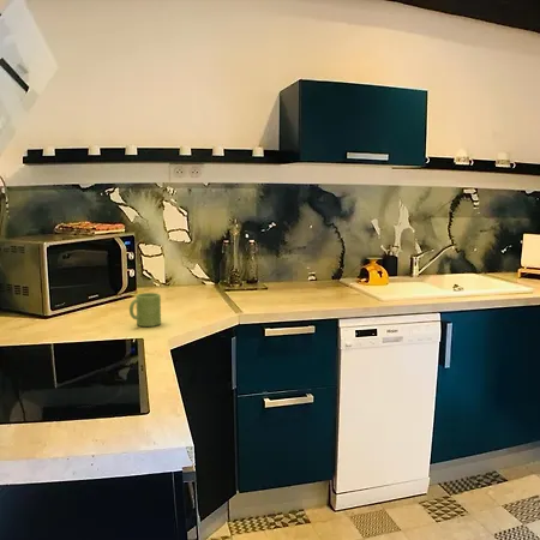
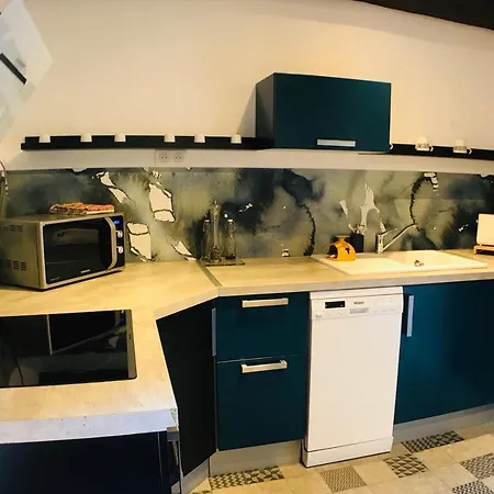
- mug (144, 310)
